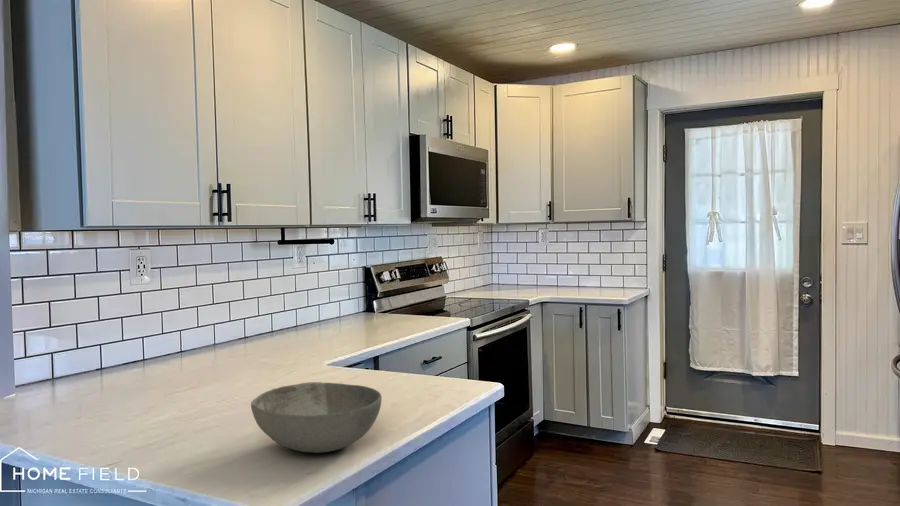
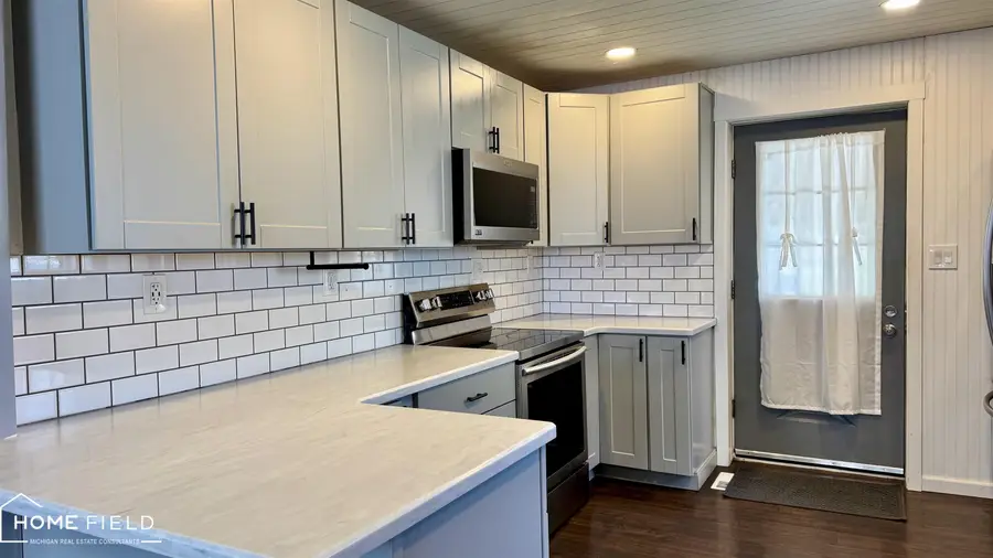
- bowl (318, 420)
